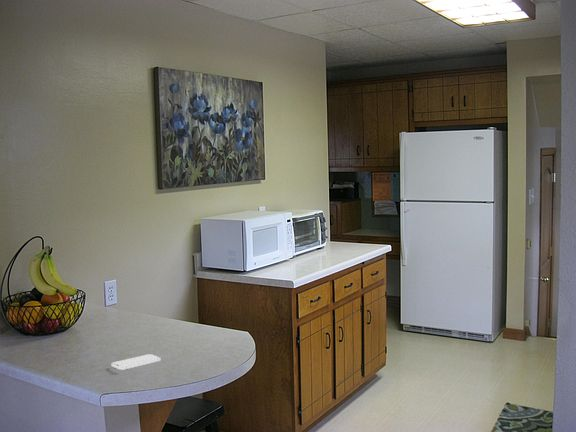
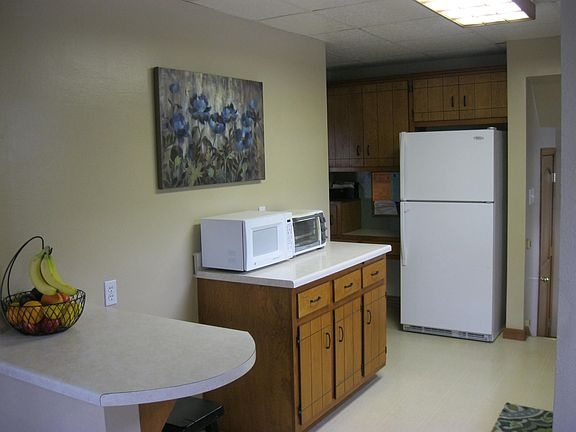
- smartphone (136, 361)
